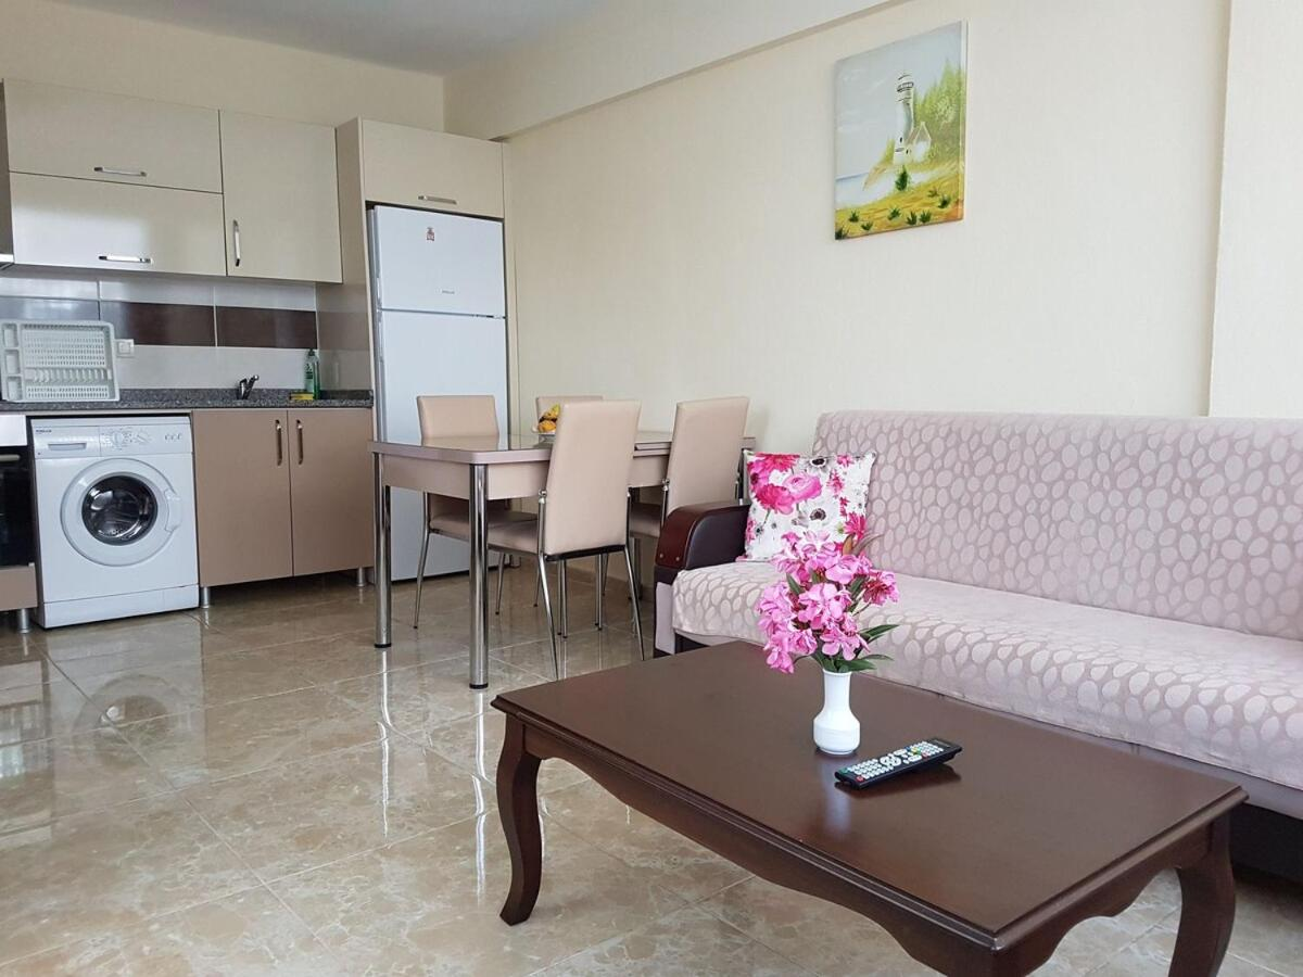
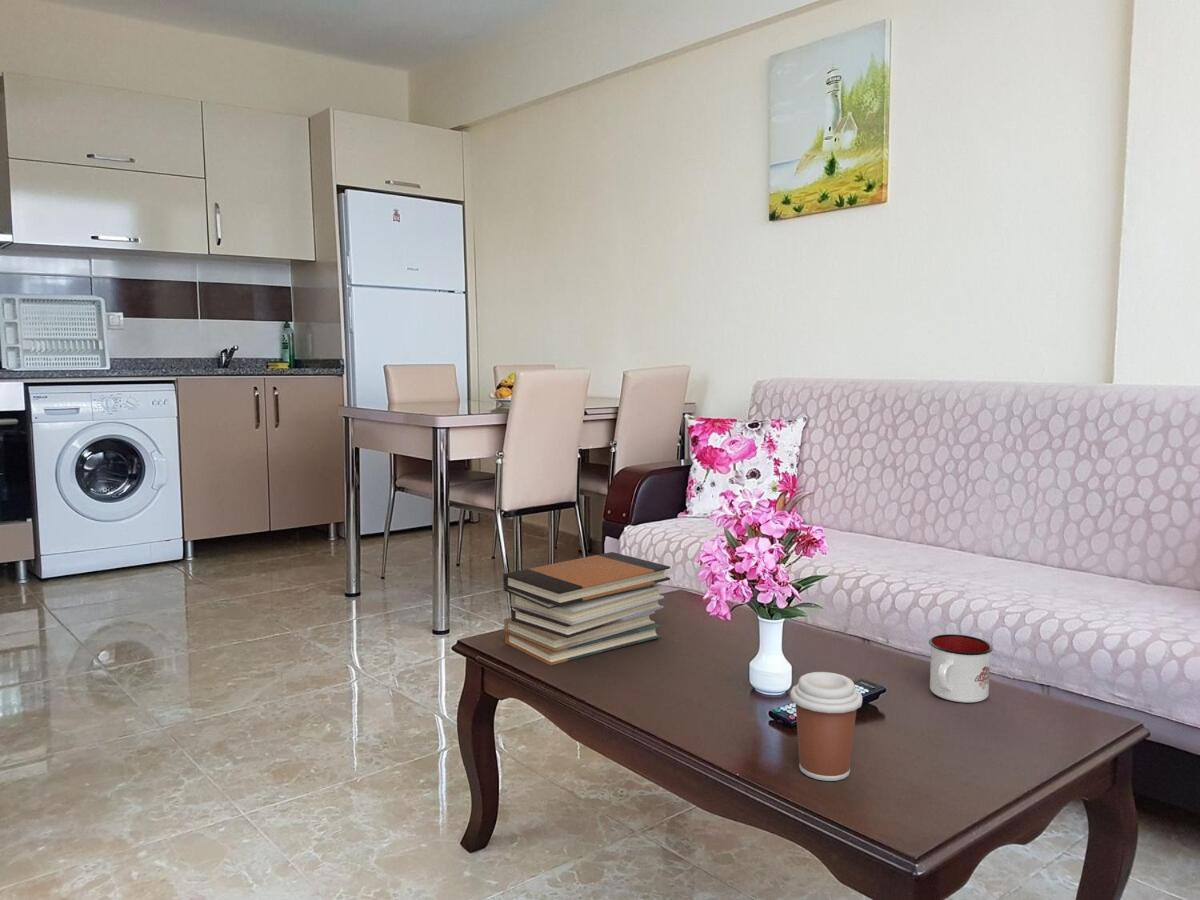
+ coffee cup (825, 725)
+ book stack (587, 605)
+ mug (956, 670)
